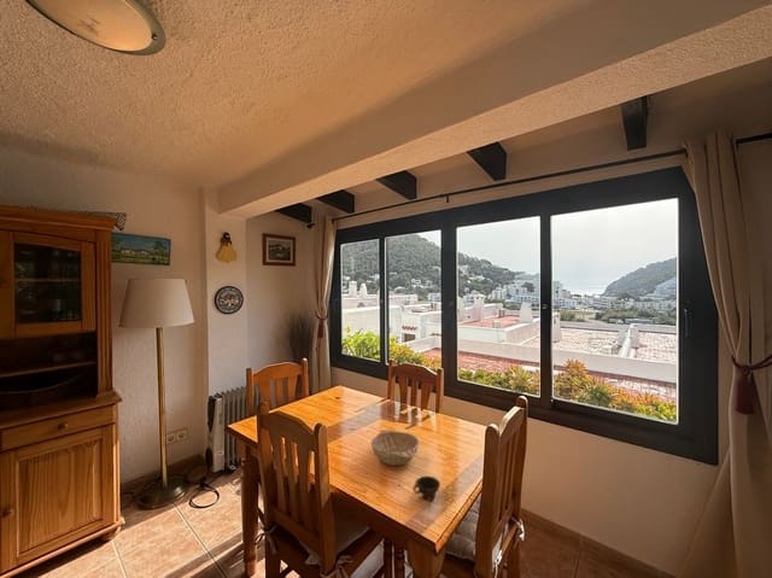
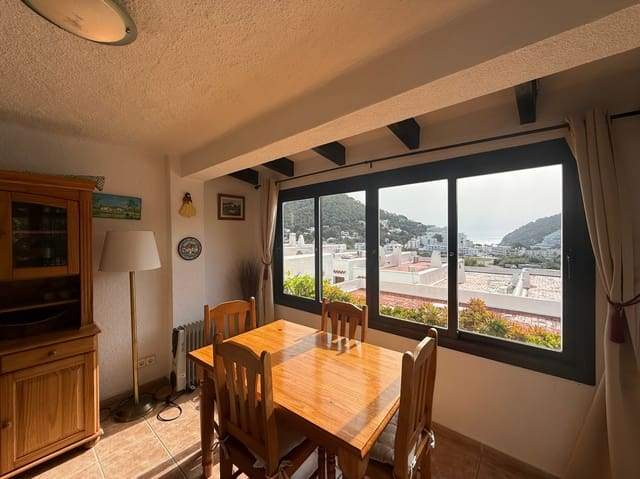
- decorative bowl (394, 449)
- cup (426, 489)
